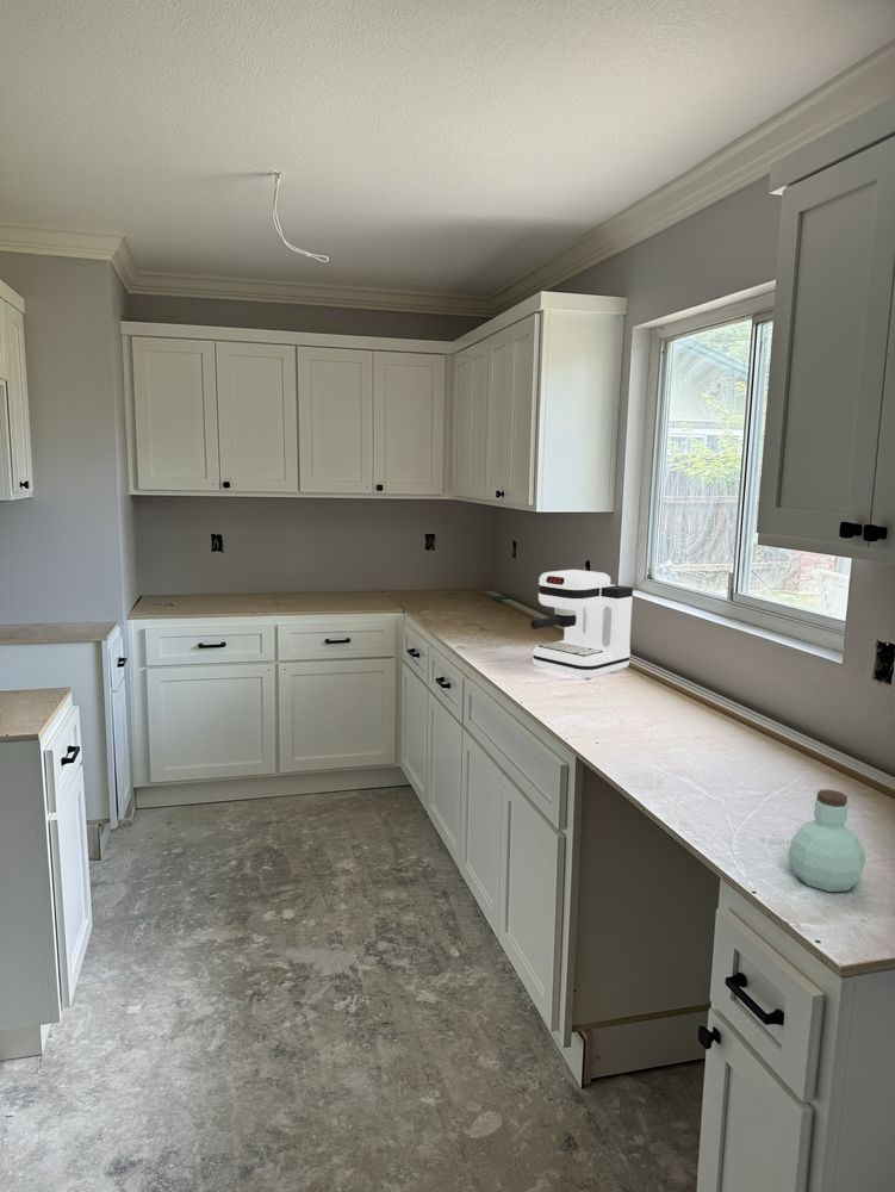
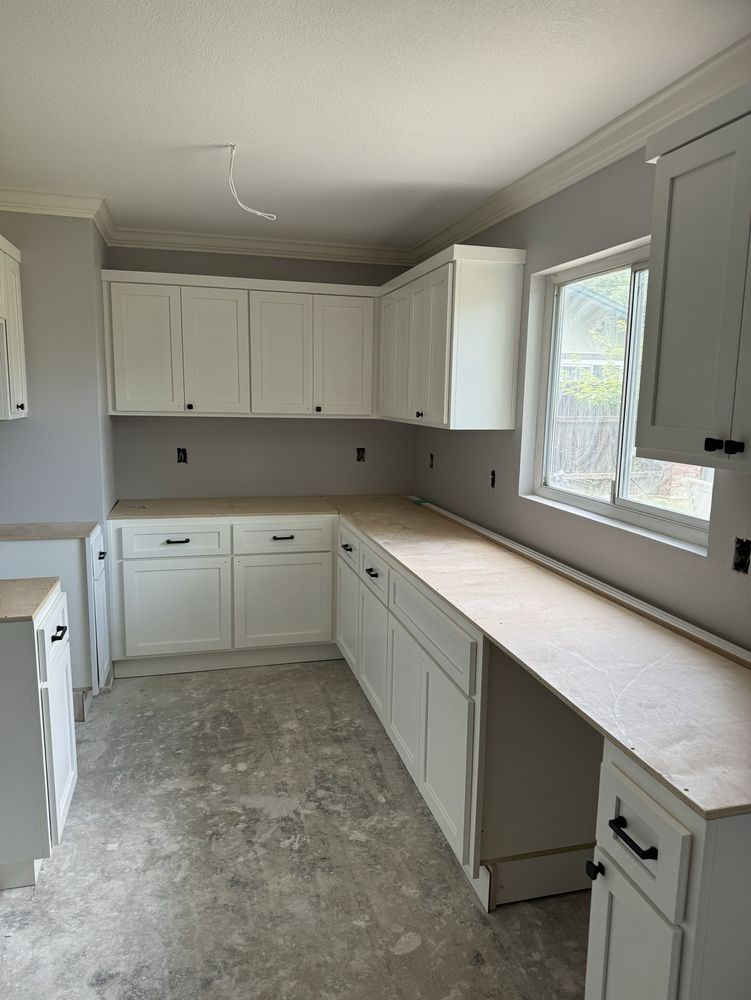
- coffee maker (579, 622)
- jar (828, 837)
